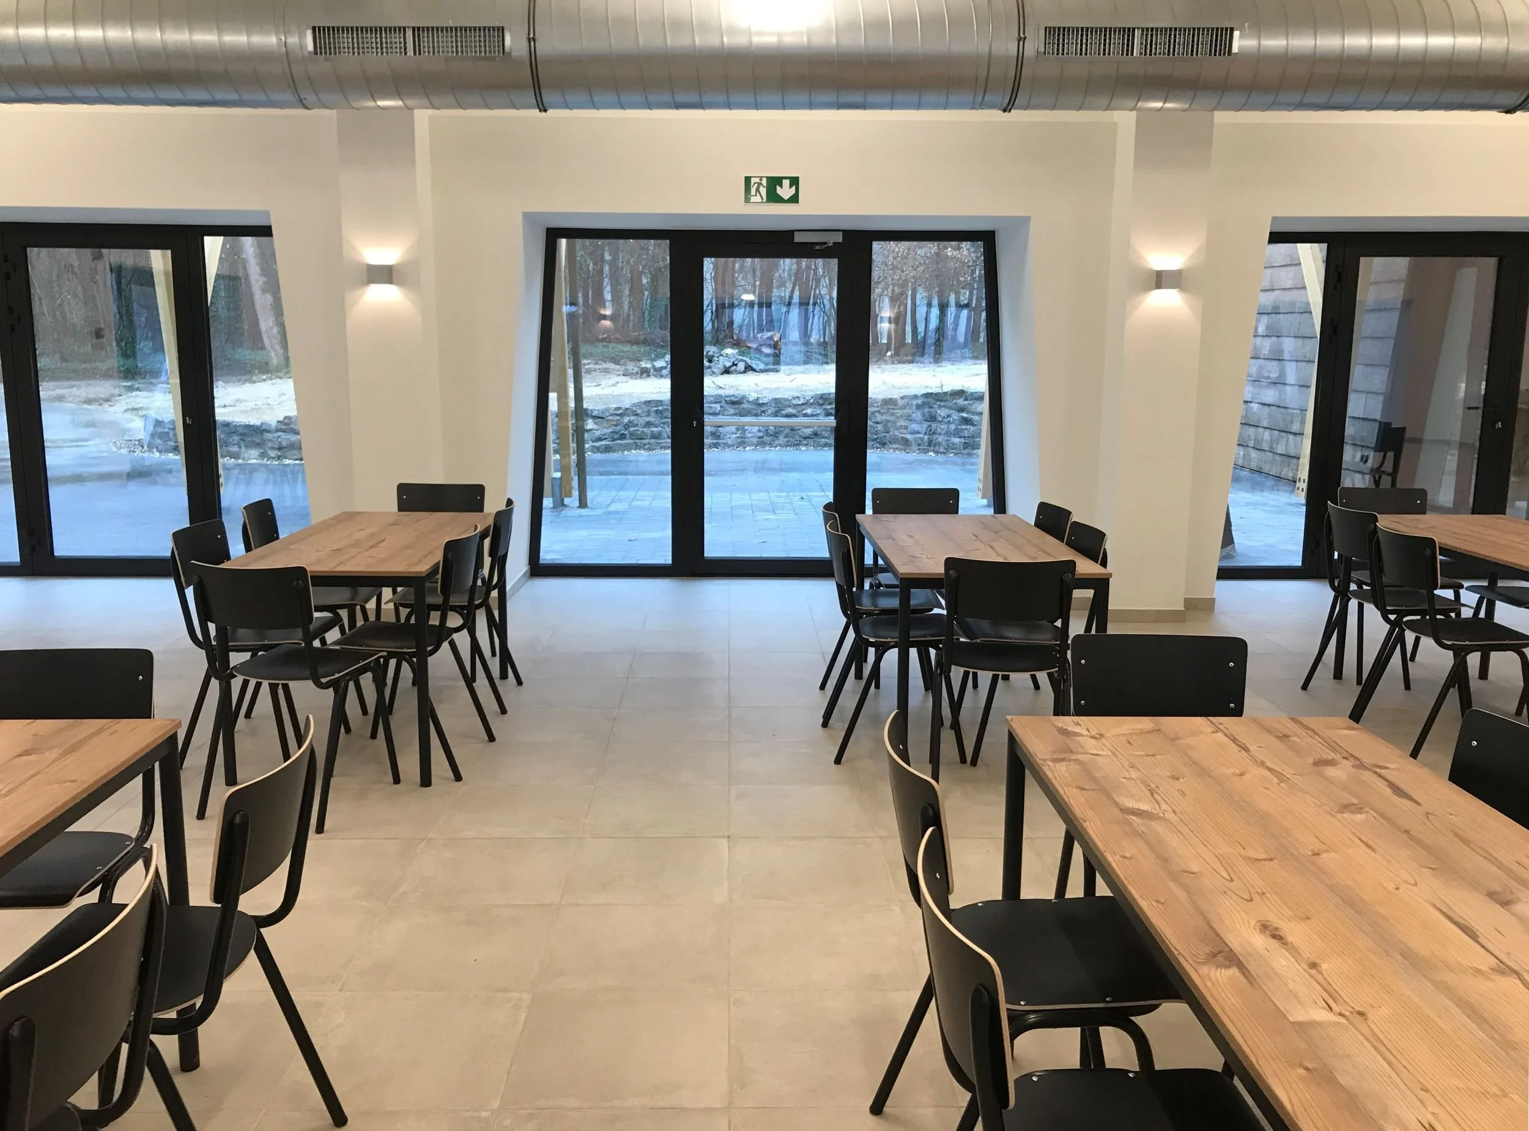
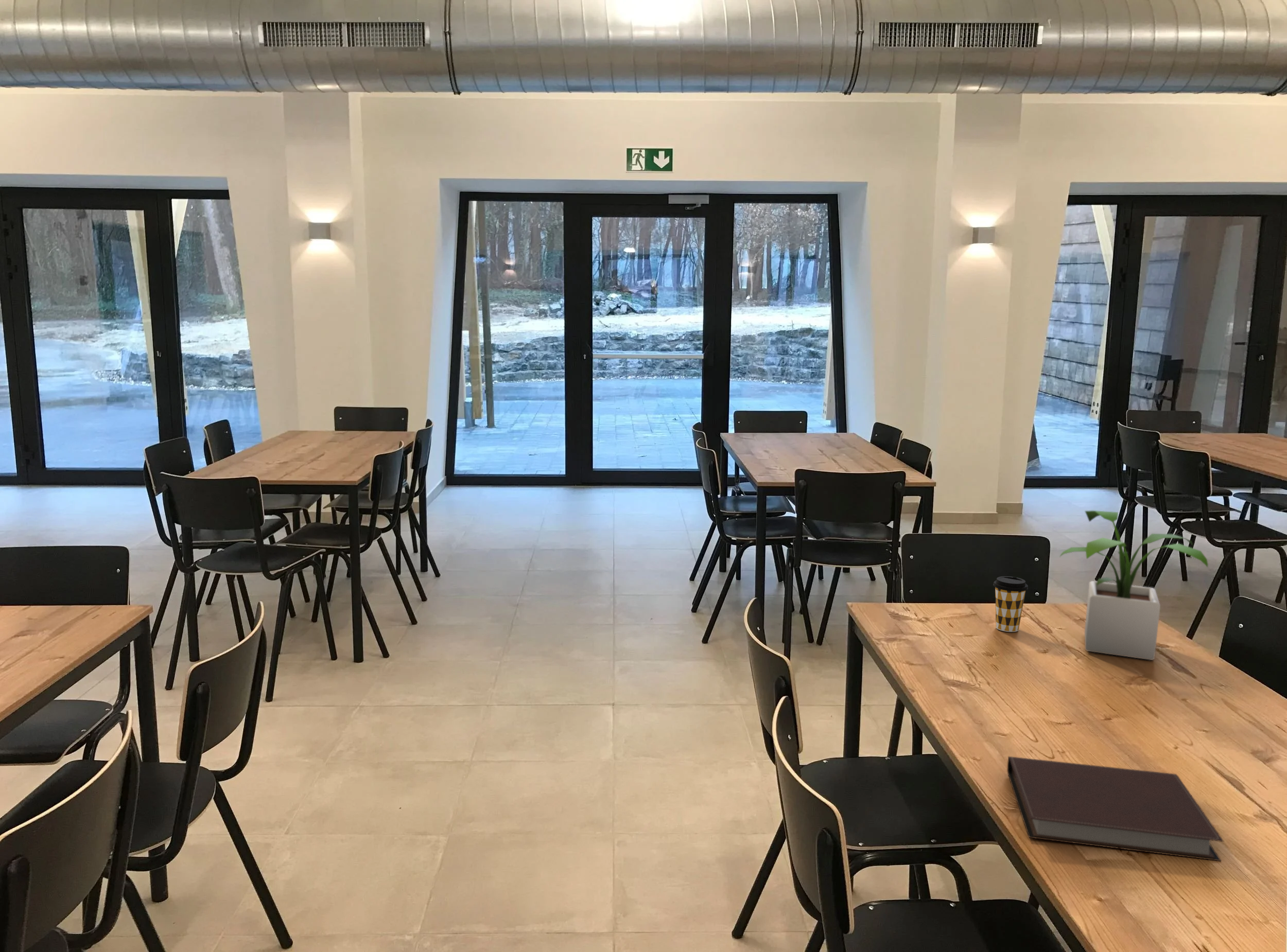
+ coffee cup (1009, 604)
+ notebook (1105, 803)
+ potted plant (1125, 583)
